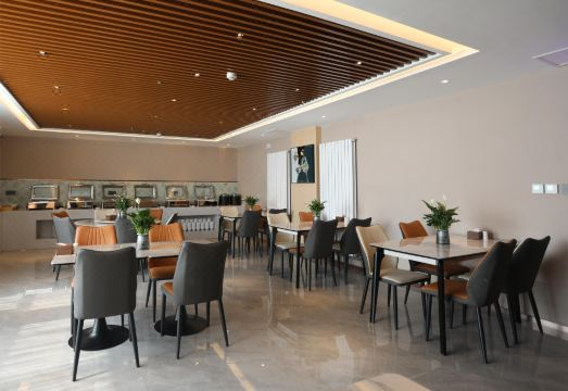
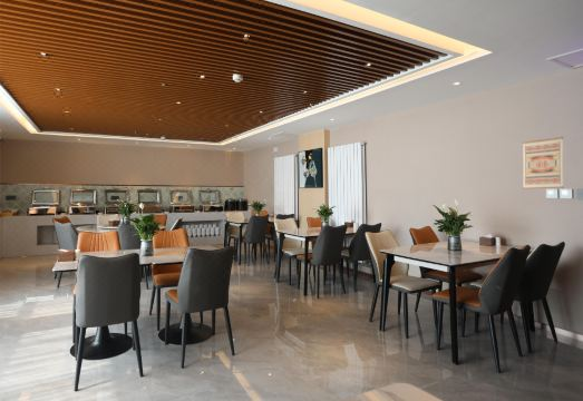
+ wall art (542, 164)
